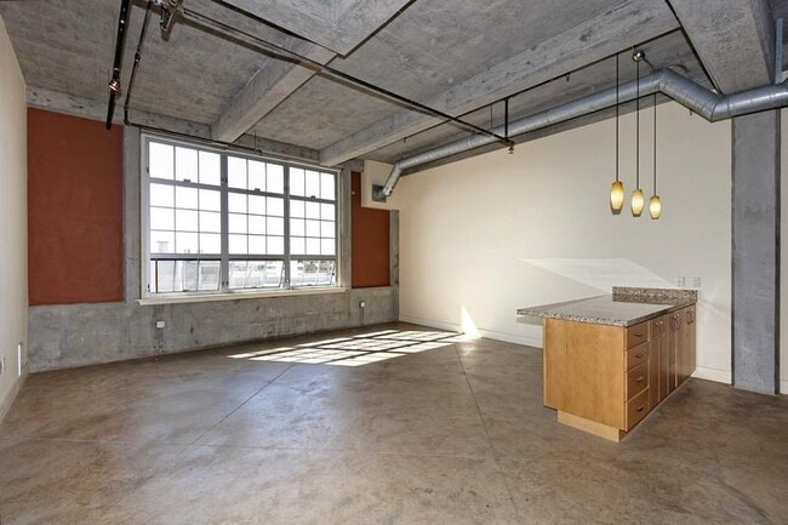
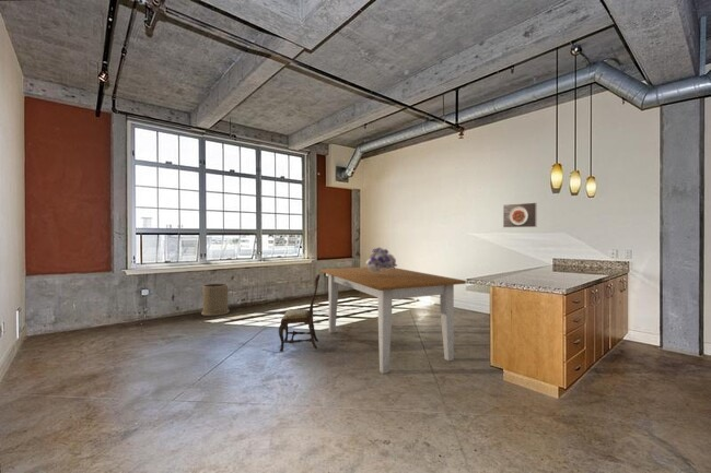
+ bouquet (378, 261)
+ trash can (215, 298)
+ dining chair (300, 309)
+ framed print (518, 215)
+ table (383, 309)
